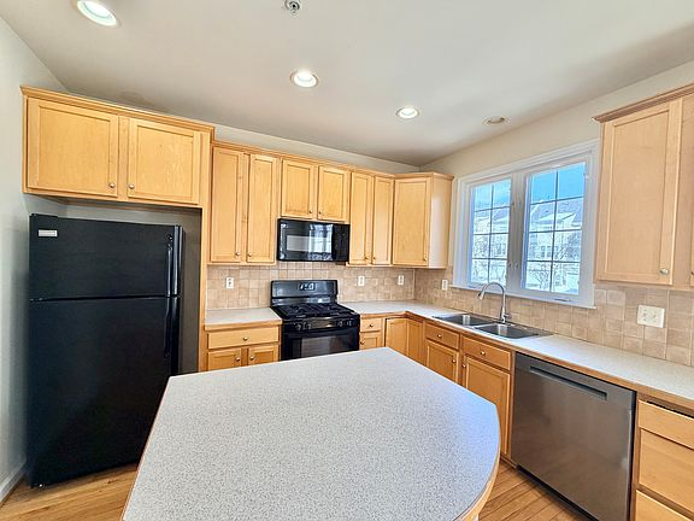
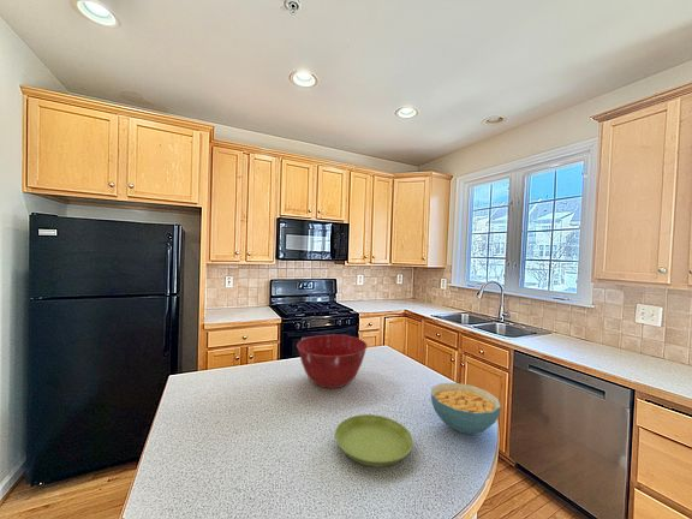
+ saucer (372, 440)
+ mixing bowl (332, 362)
+ cereal bowl (464, 412)
